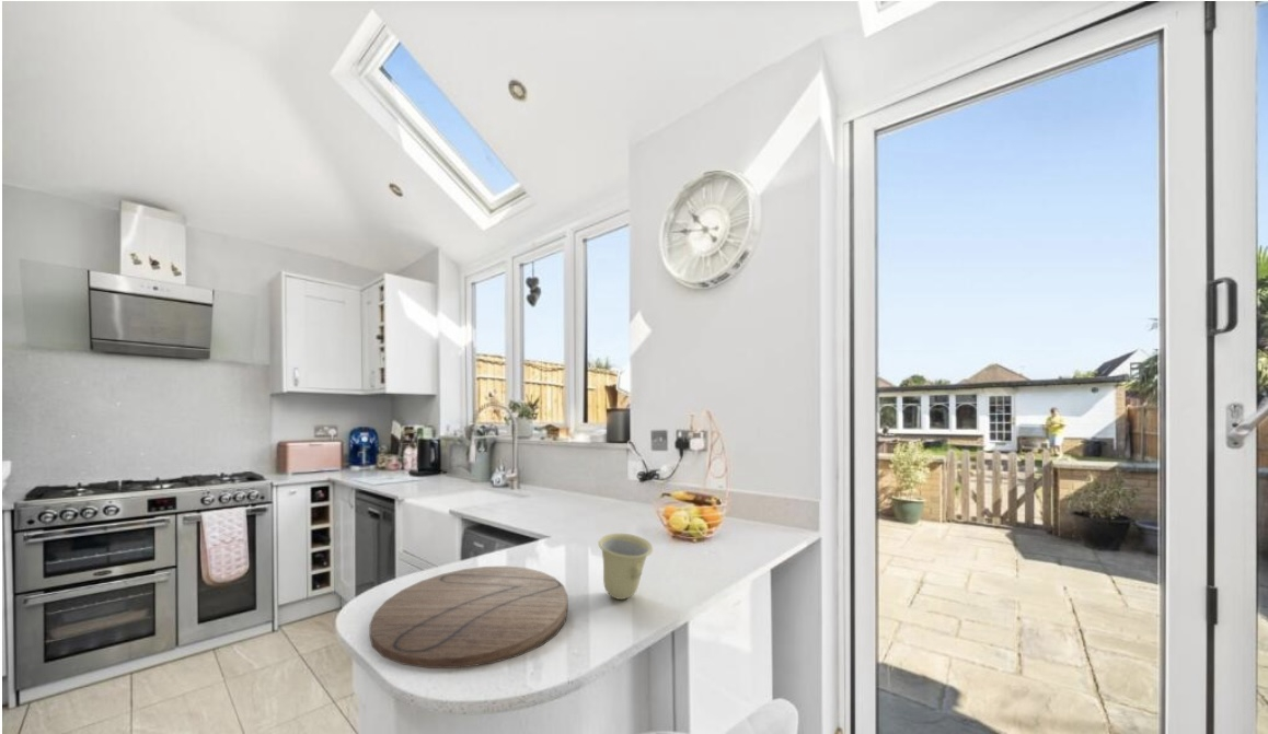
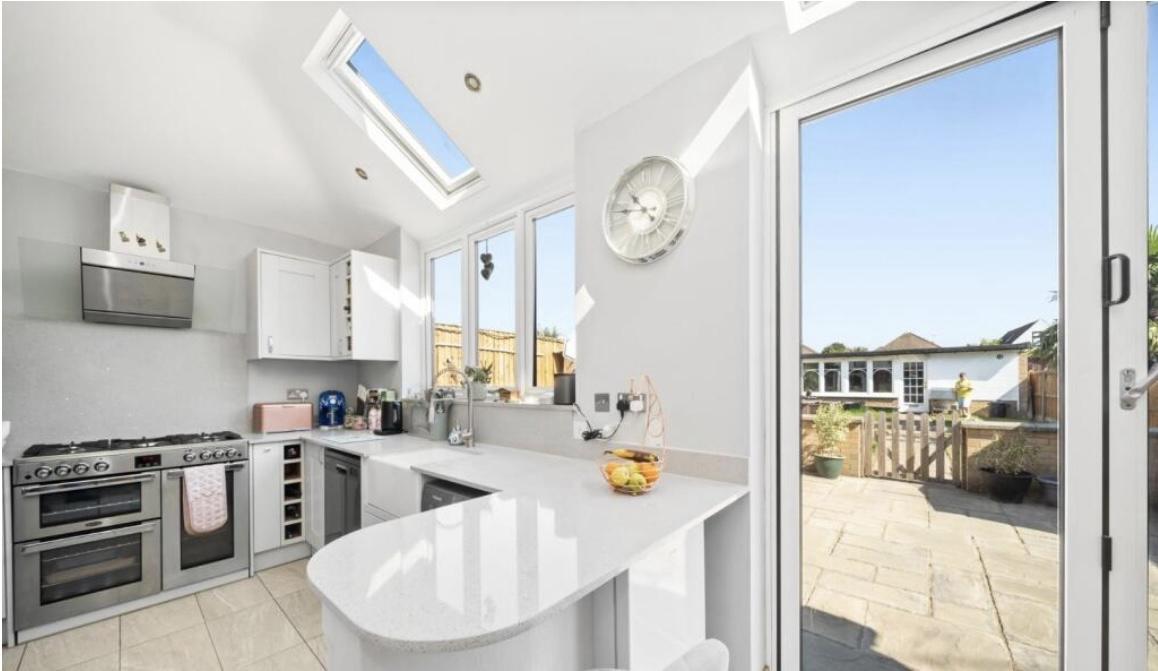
- cutting board (474, 610)
- cup (625, 568)
